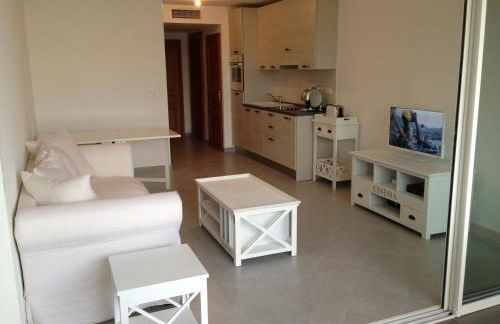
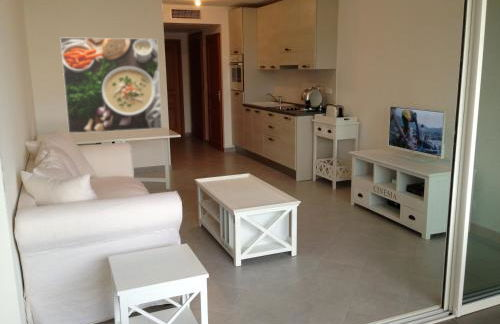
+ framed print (113, 85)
